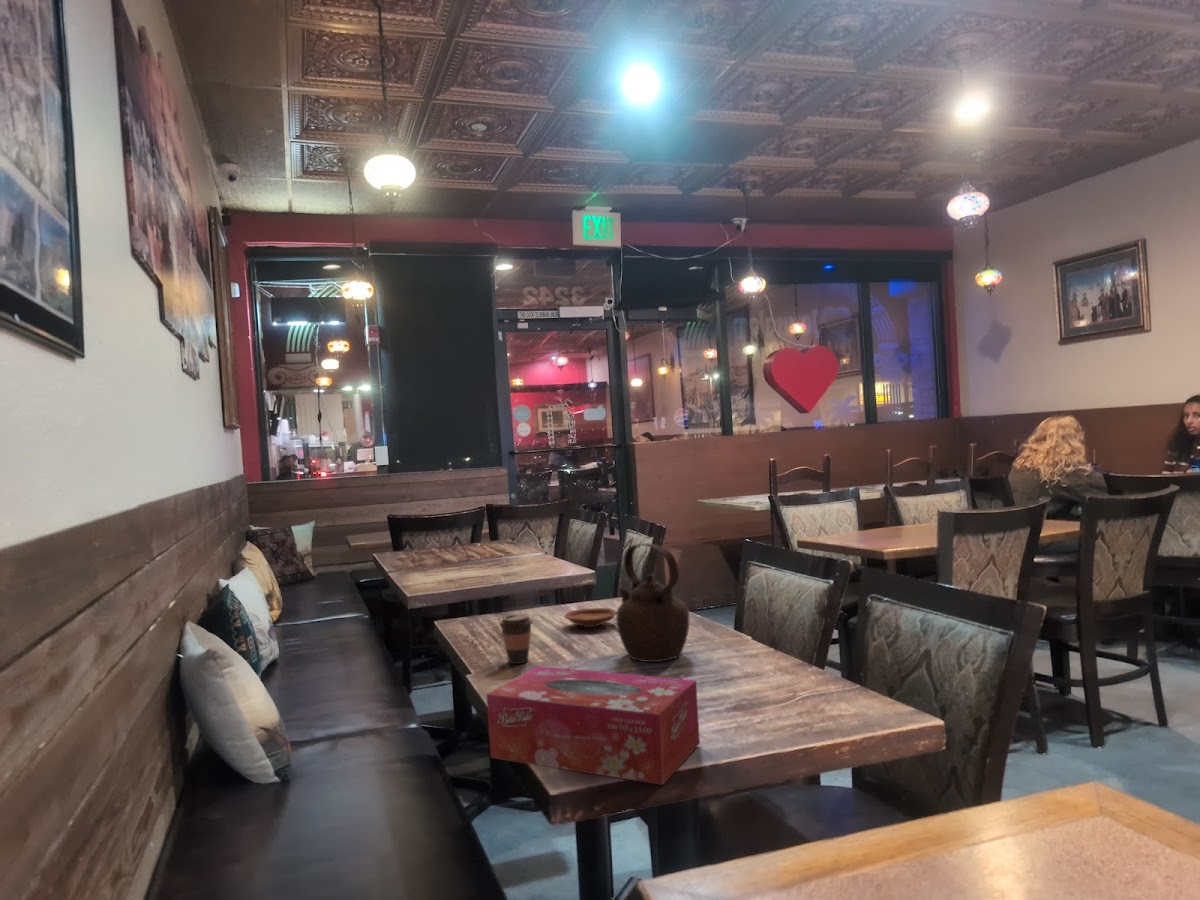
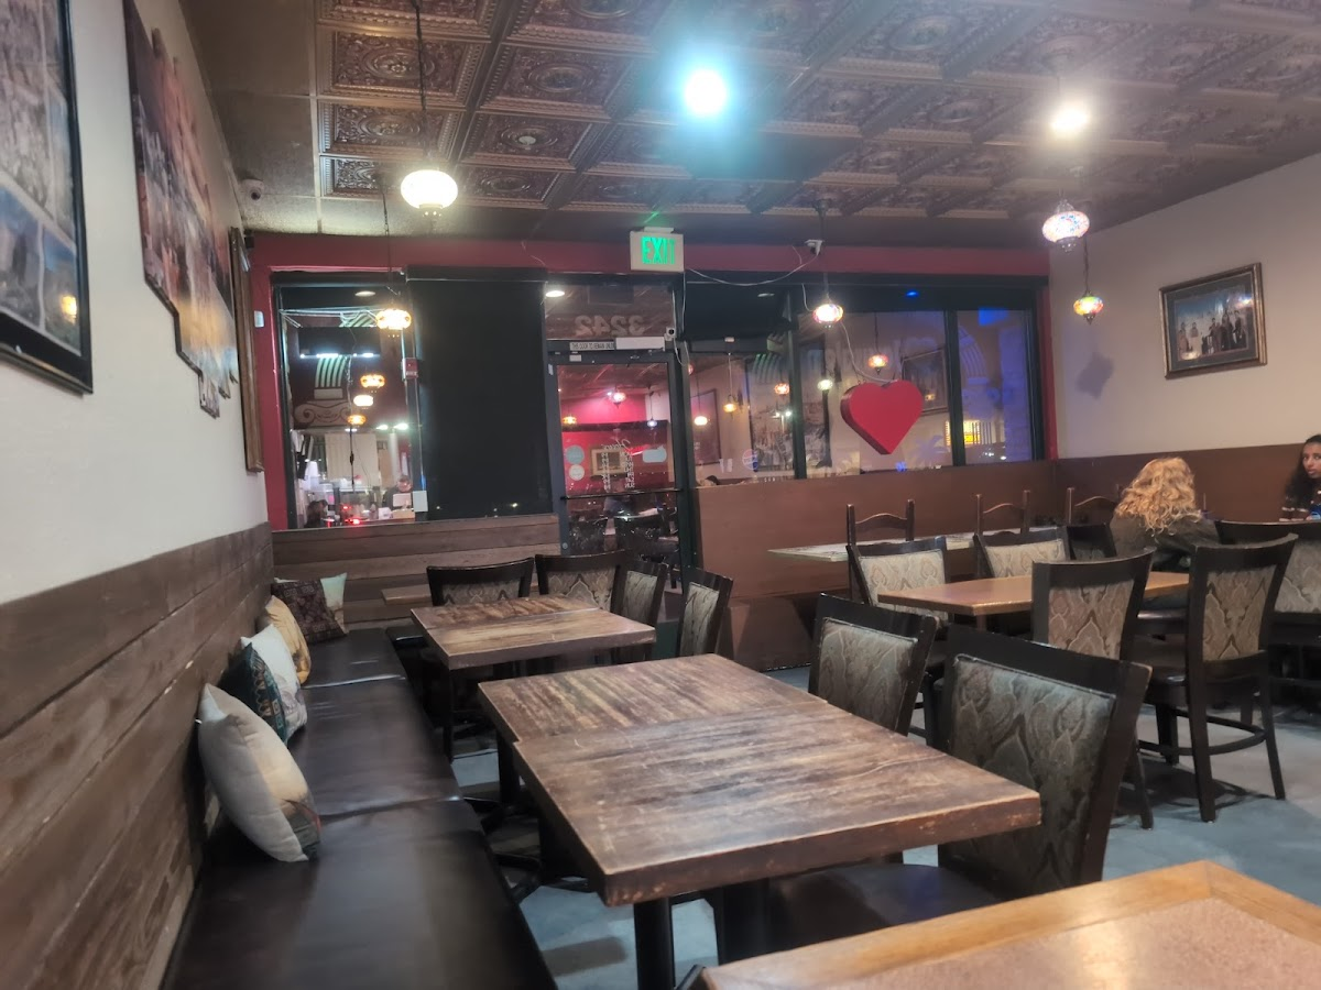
- coffee cup (516, 639)
- plate (590, 619)
- tissue box (593, 718)
- teapot (646, 598)
